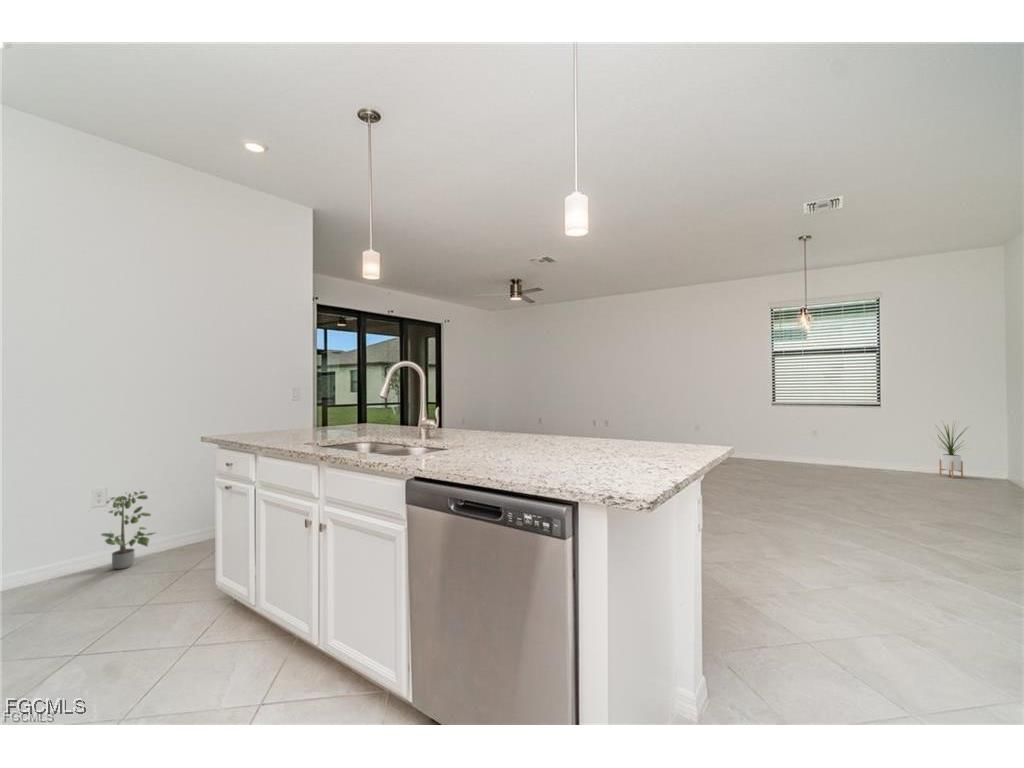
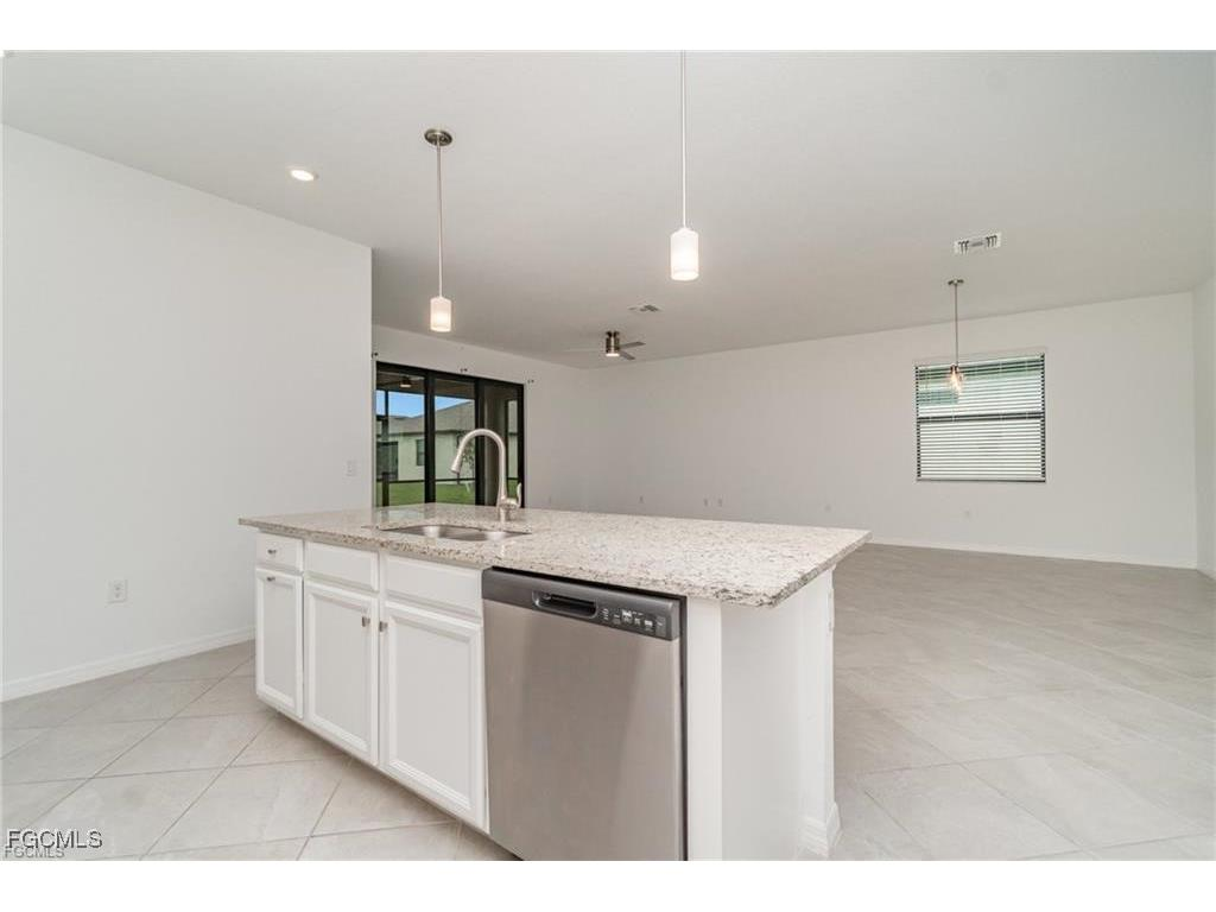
- potted plant (132, 523)
- house plant (951, 448)
